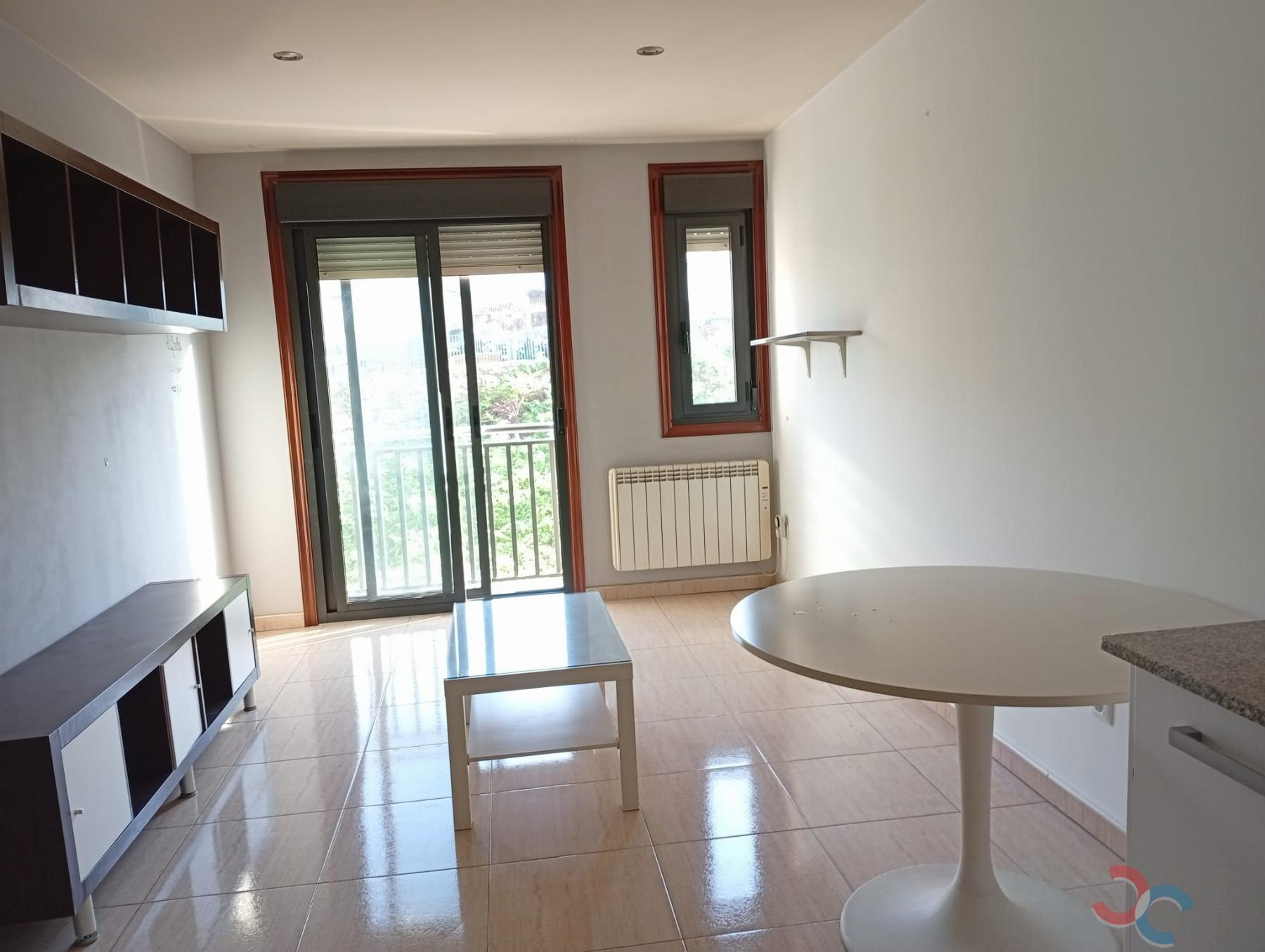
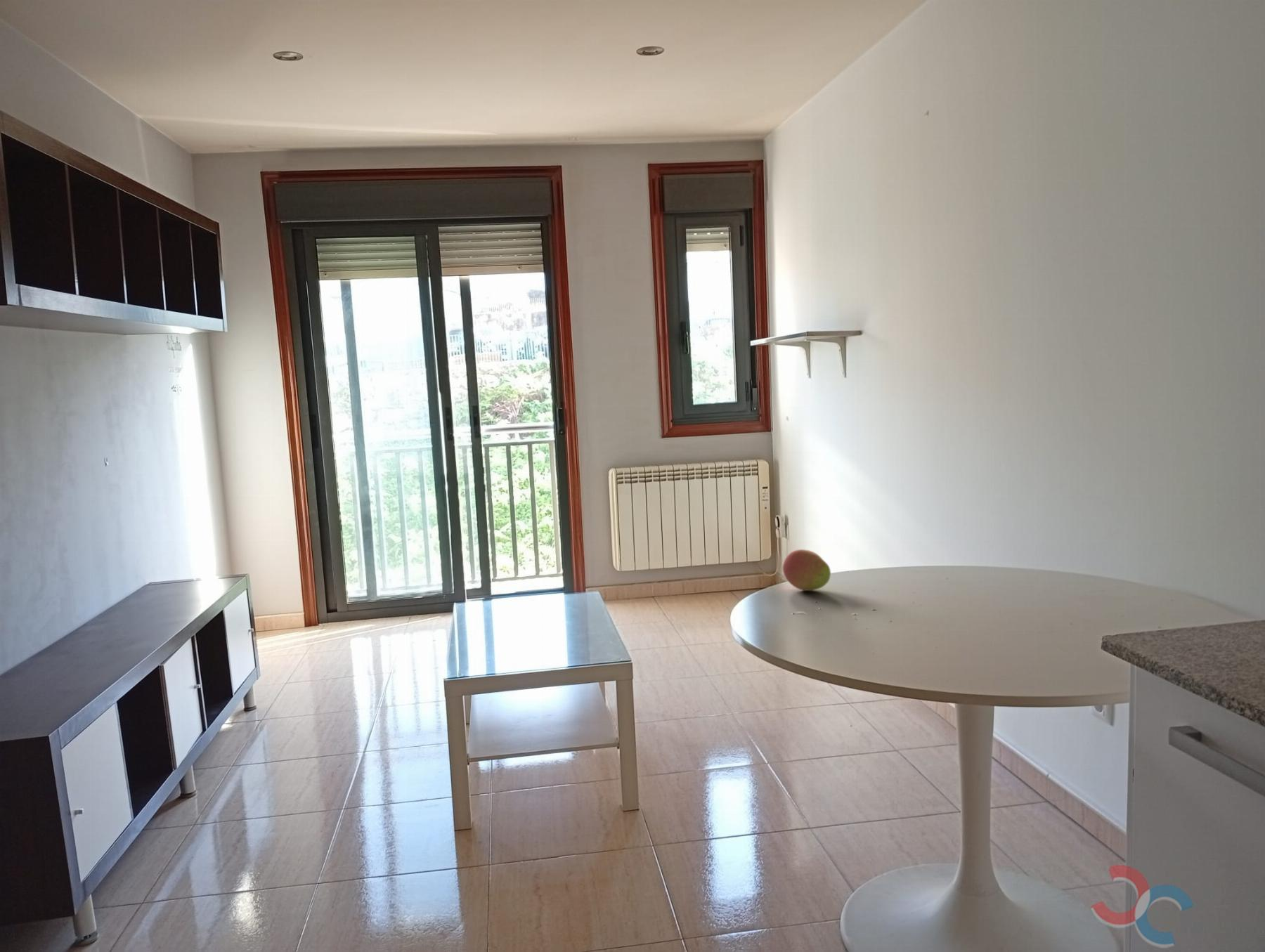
+ fruit (805, 570)
